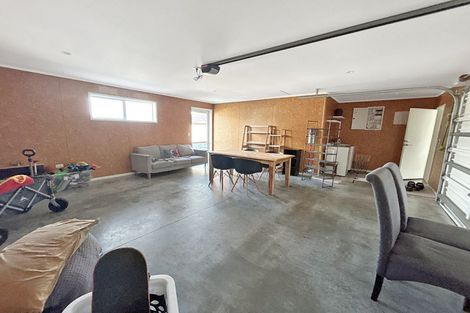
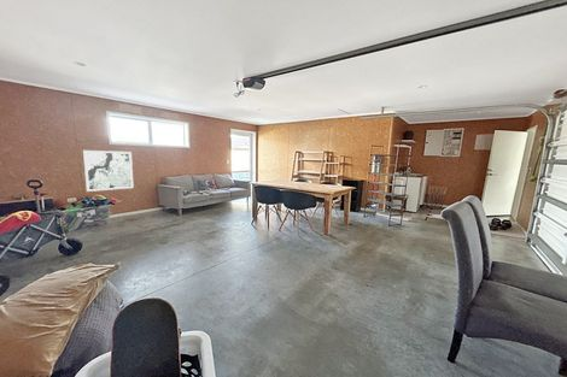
+ wall art (110, 170)
